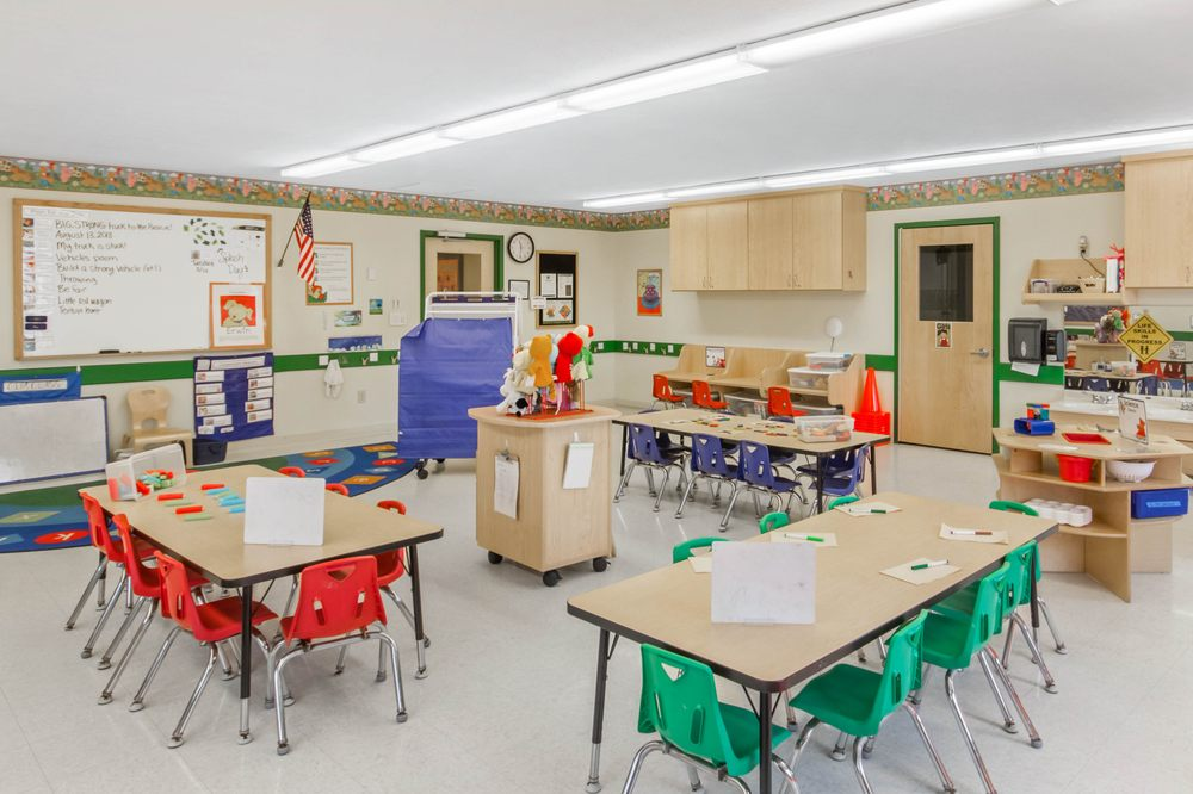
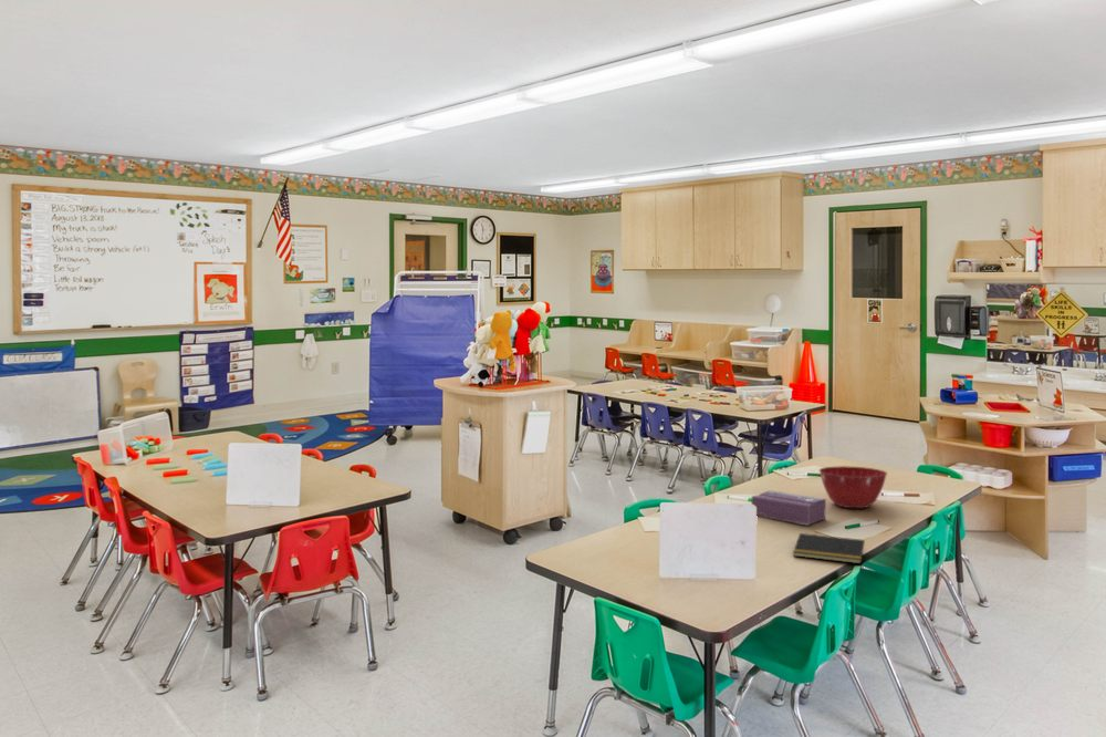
+ notepad (828, 548)
+ tissue box (787, 507)
+ mixing bowl (852, 488)
